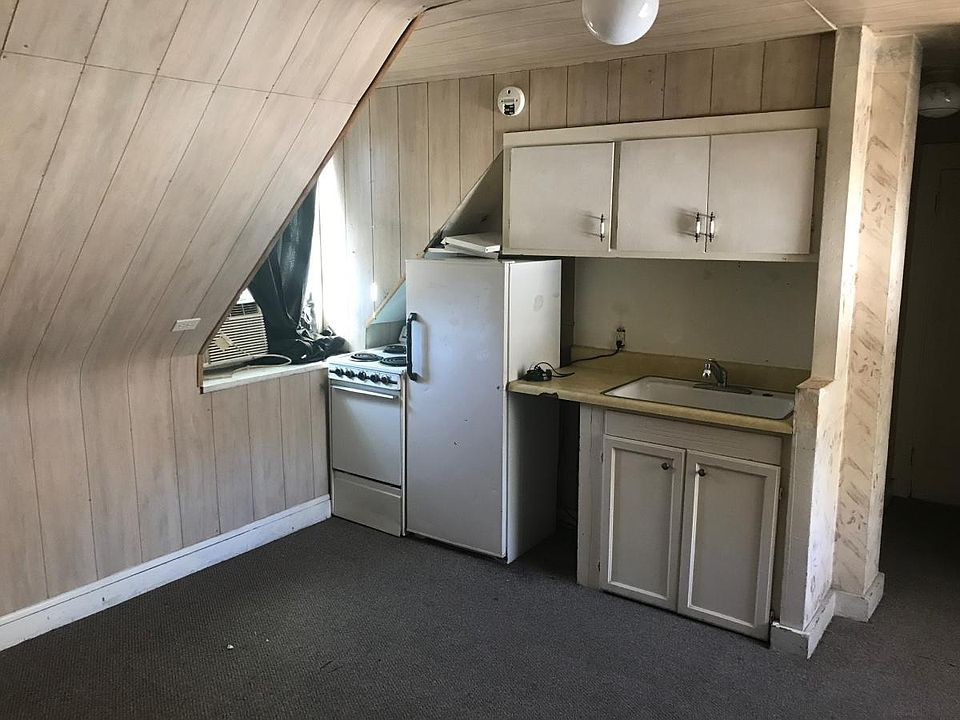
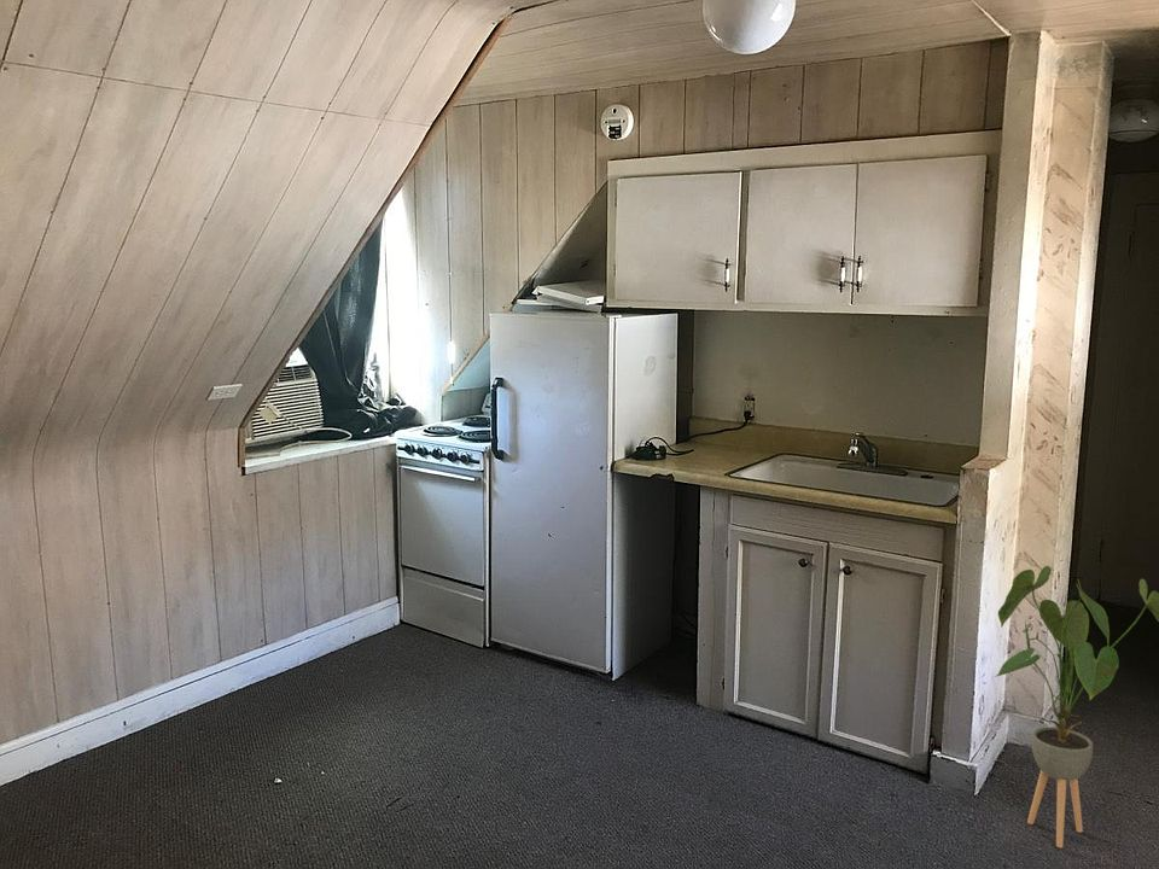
+ house plant (1061, 699)
